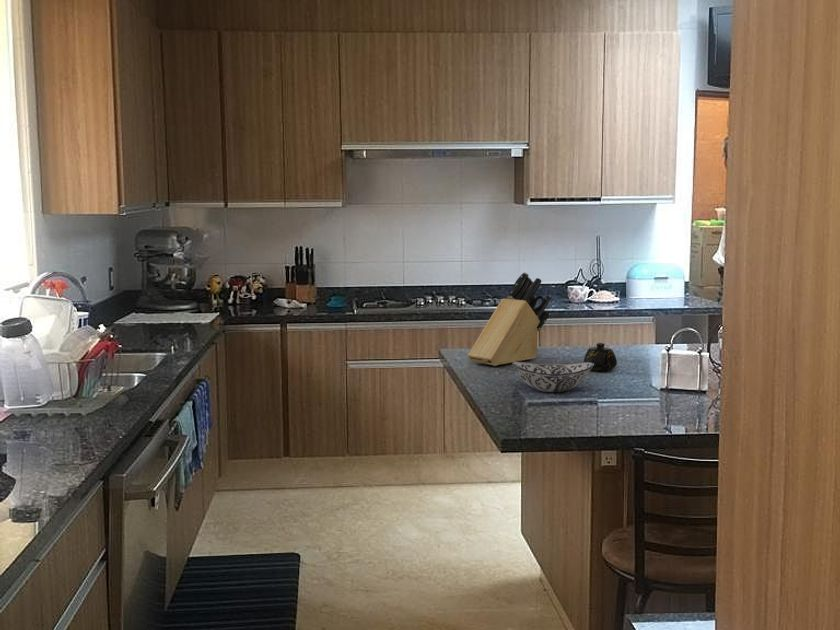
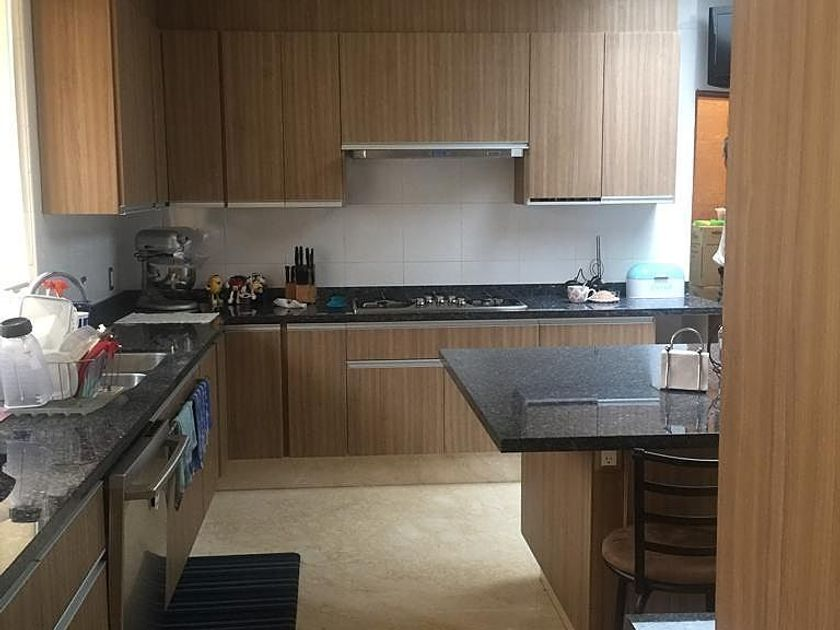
- knife block (511, 317)
- teapot (600, 356)
- decorative bowl (552, 376)
